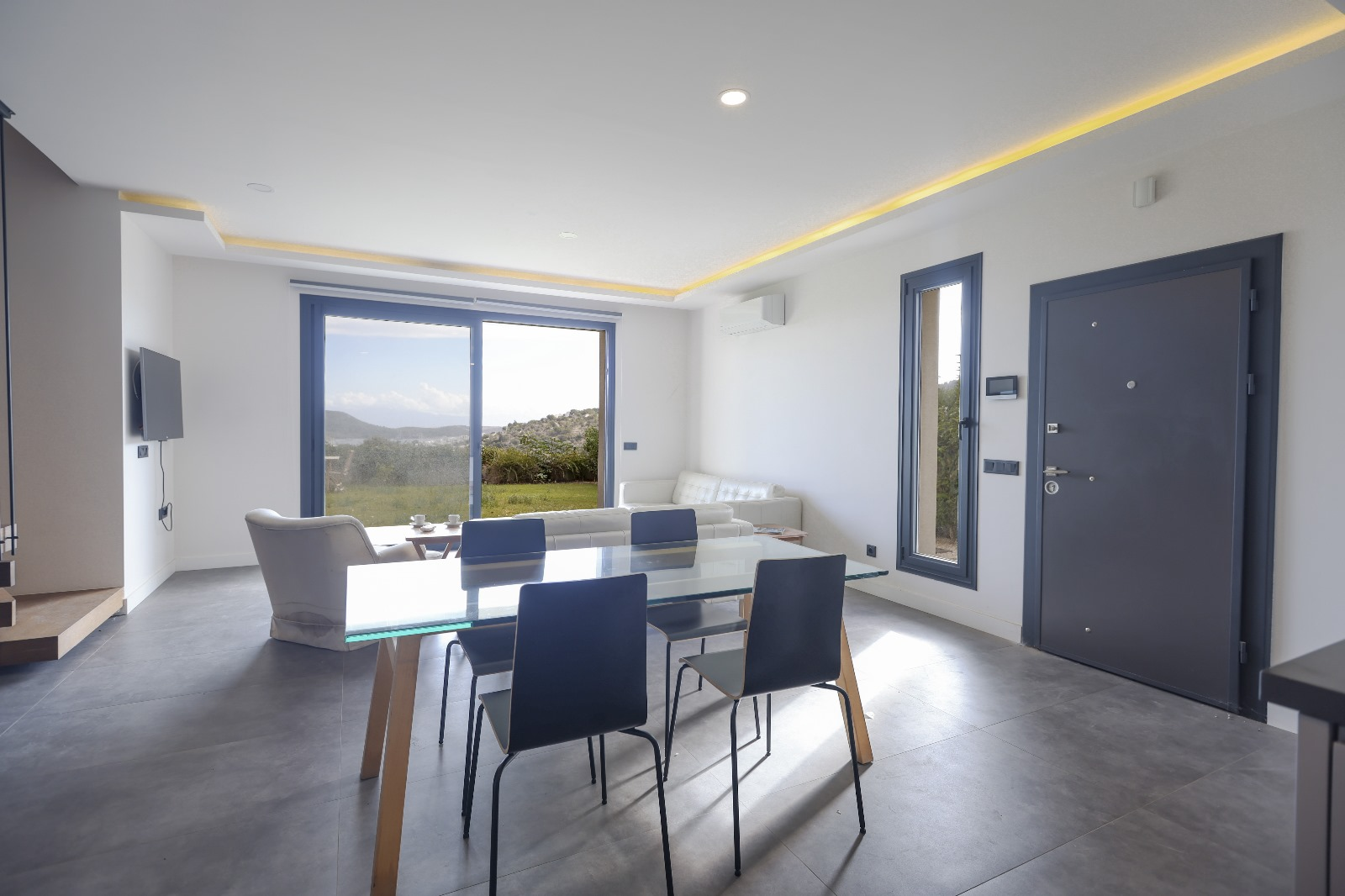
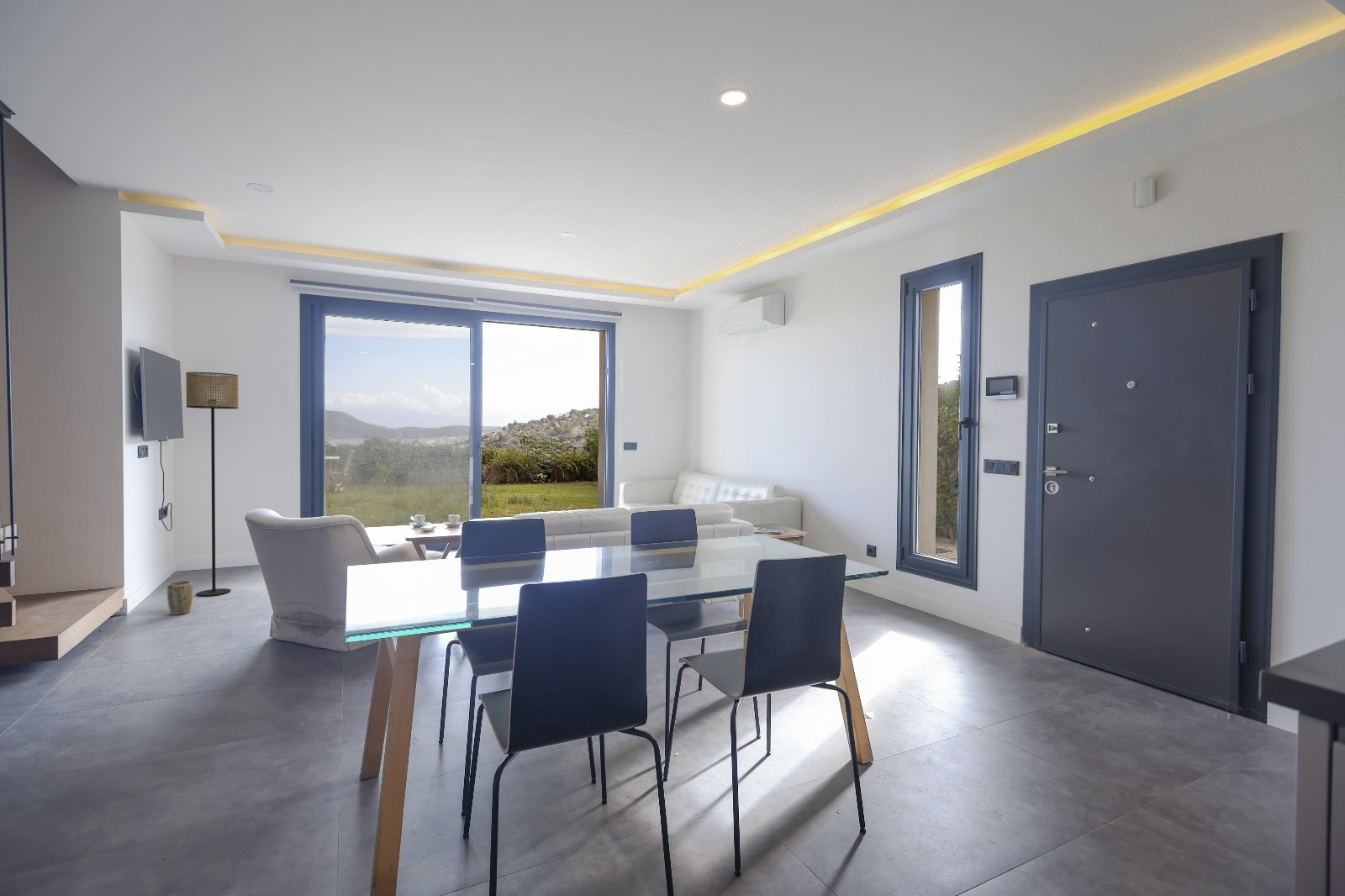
+ plant pot (180, 598)
+ floor lamp (213, 483)
